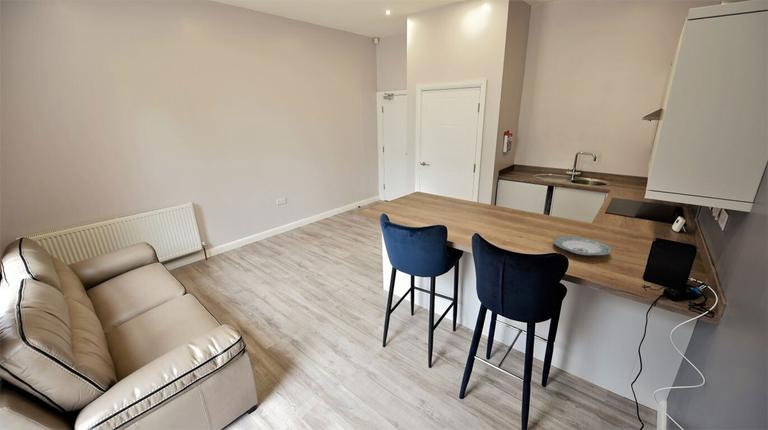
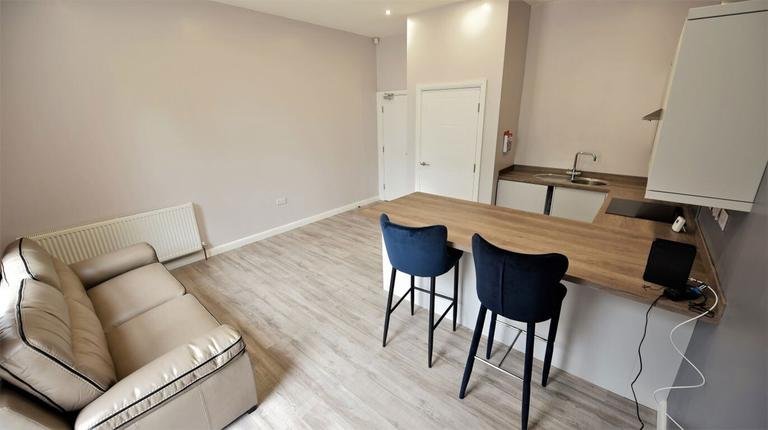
- plate (580, 247)
